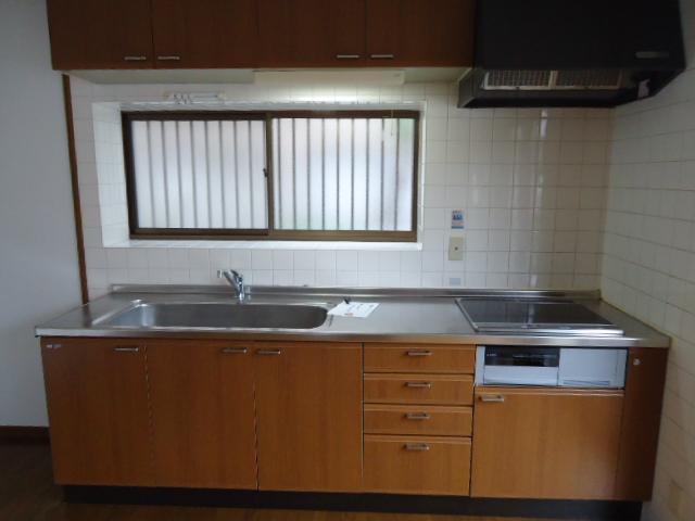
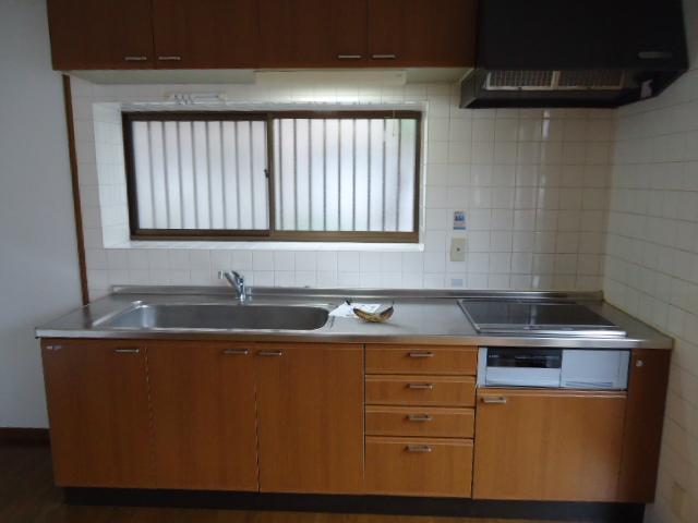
+ banana (373, 313)
